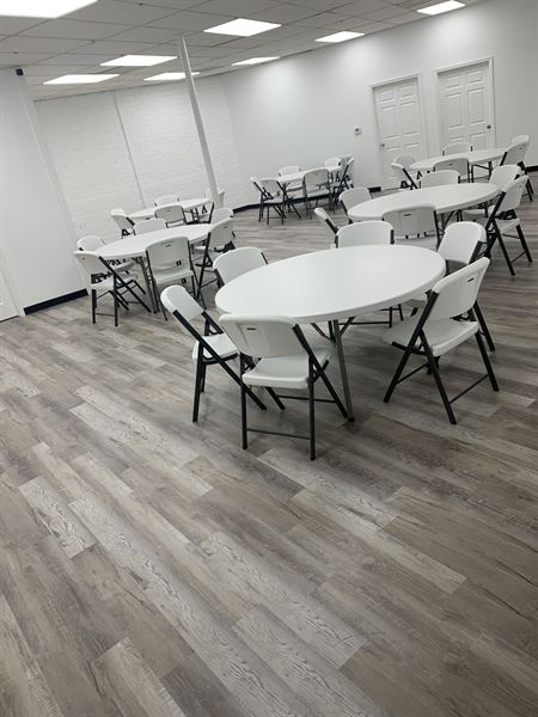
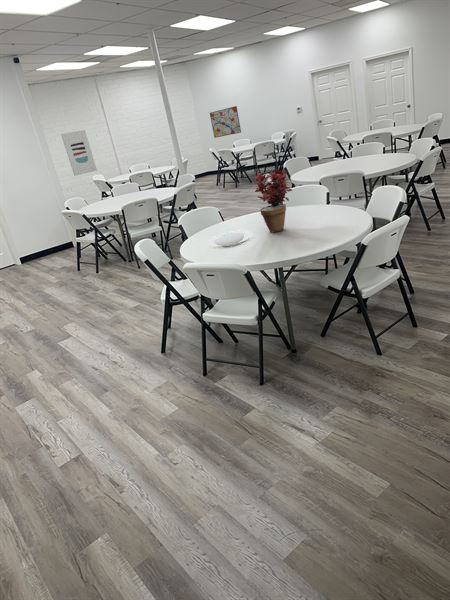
+ wall art (225, 122)
+ potted plant (273, 200)
+ plate (228, 237)
+ wall art (79, 152)
